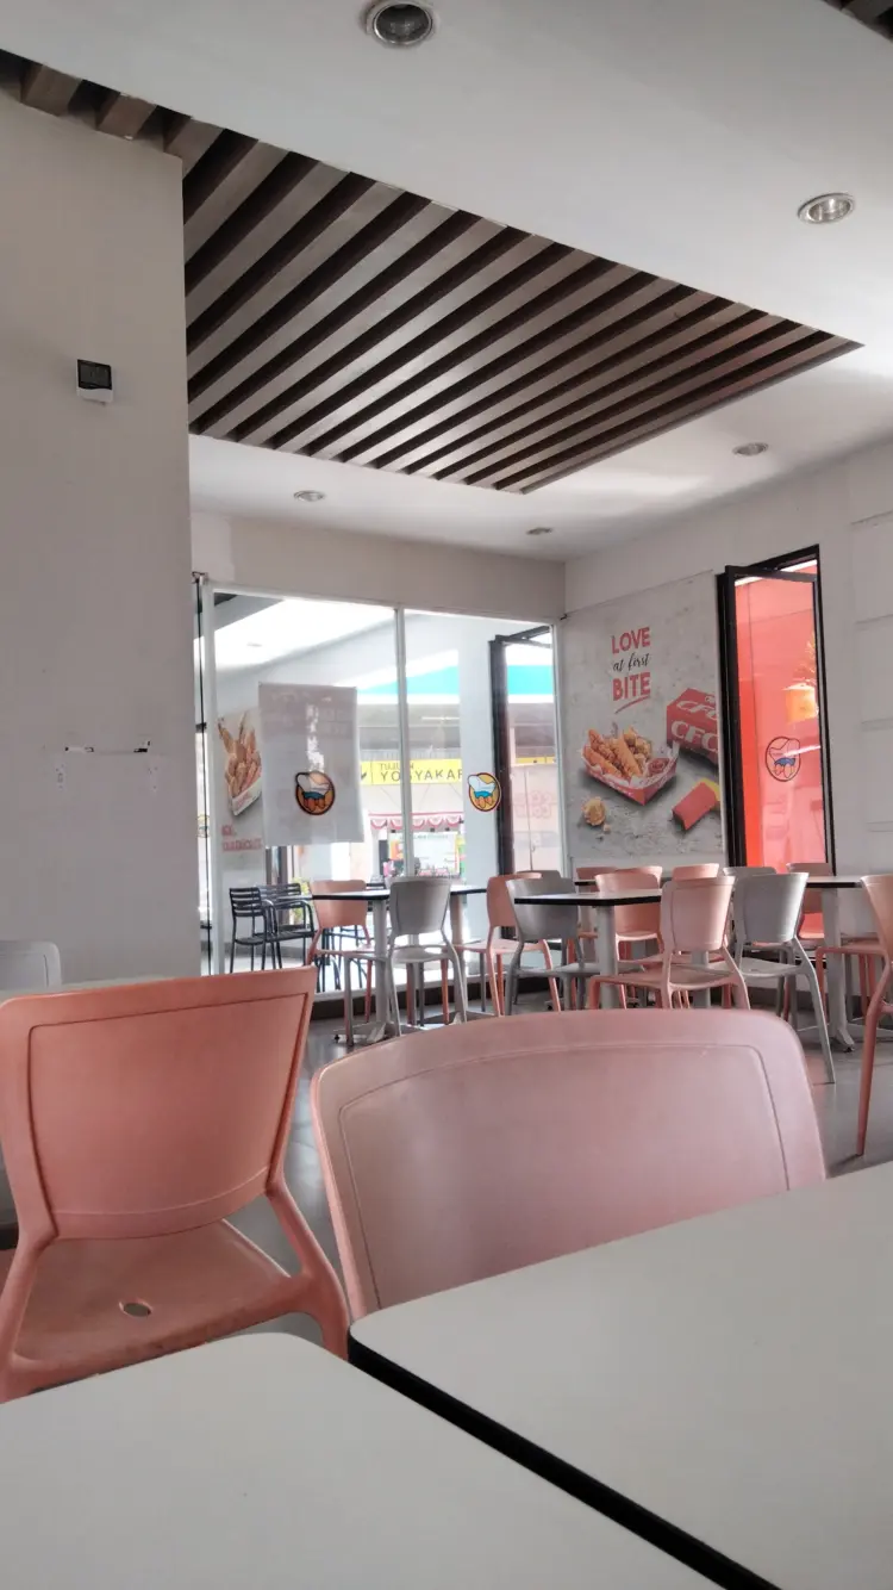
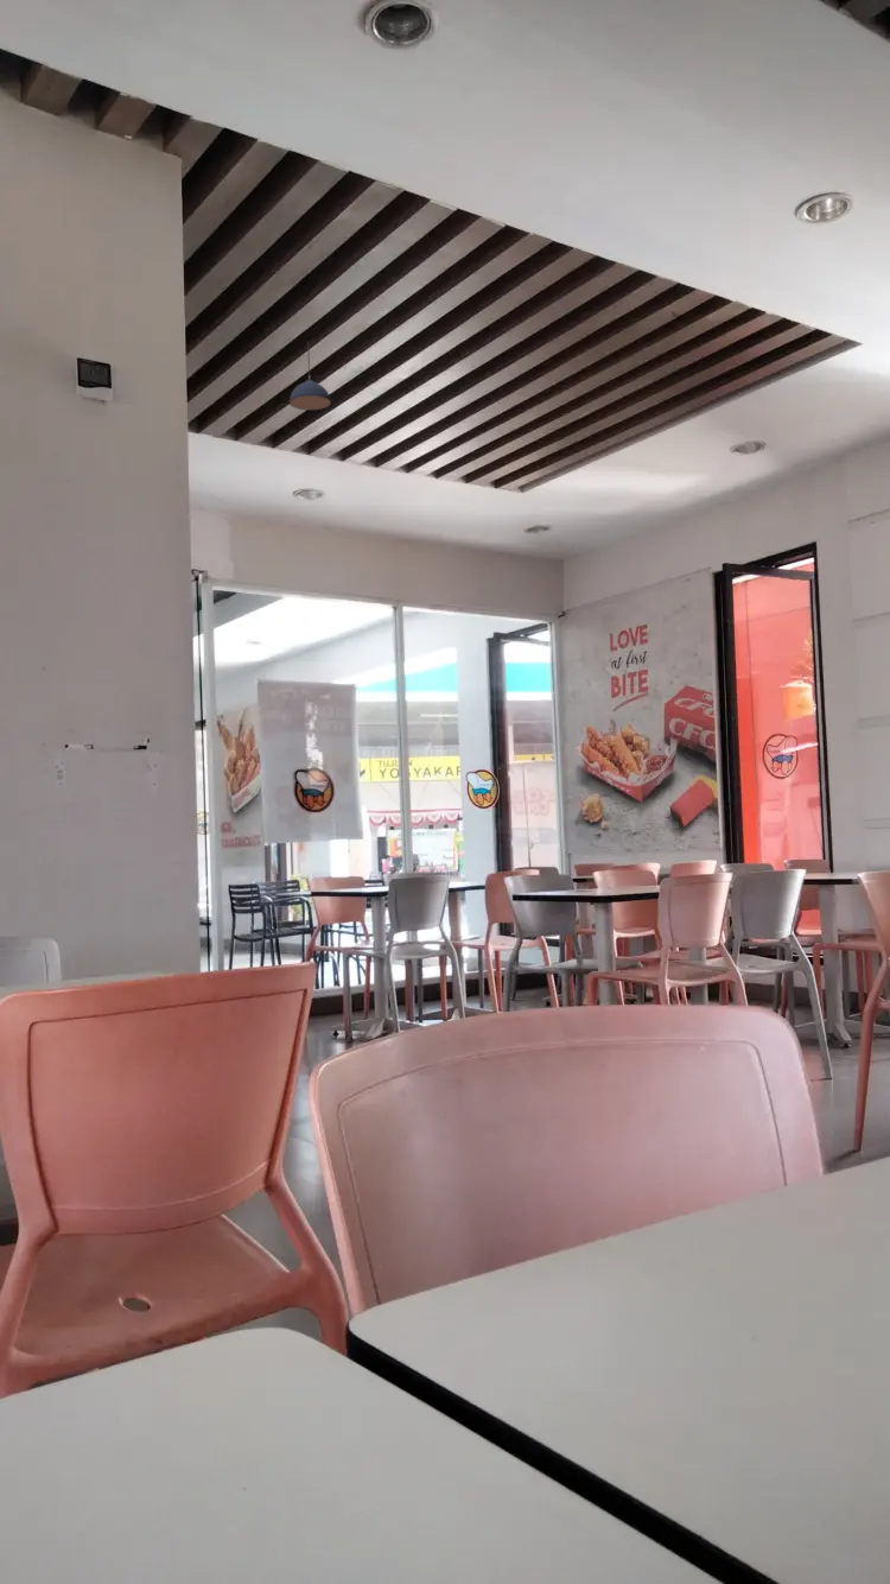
+ pendant light (309, 372)
